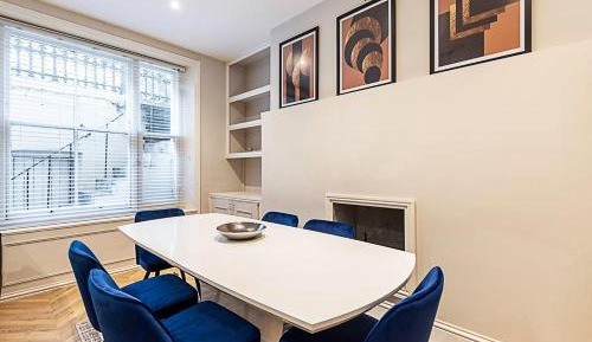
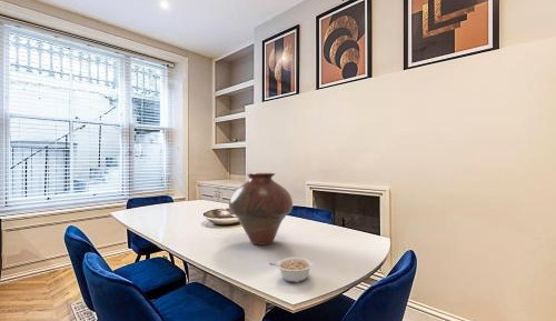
+ vase (260, 207)
+ legume (294, 269)
